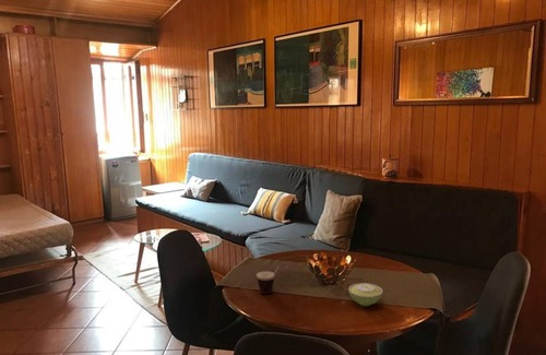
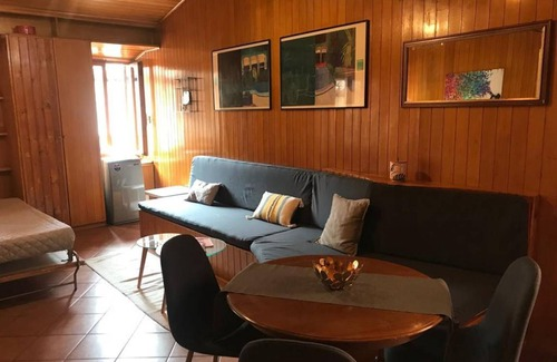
- cup (273, 276)
- sugar bowl (365, 294)
